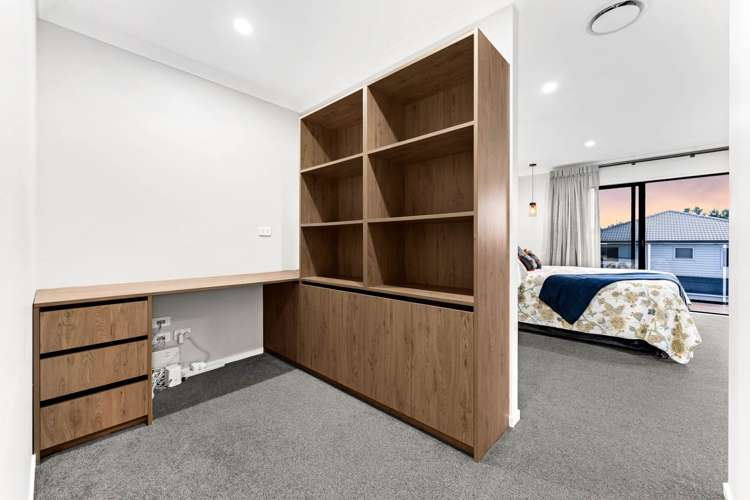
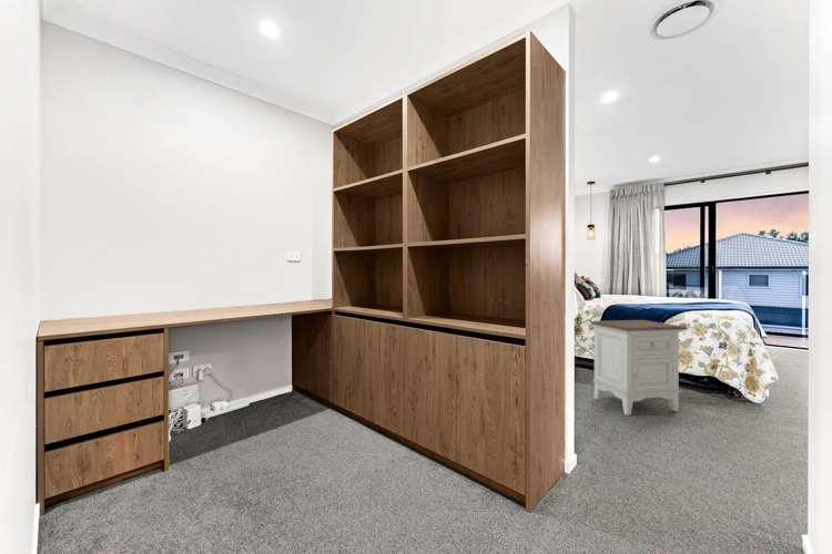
+ nightstand (636, 365)
